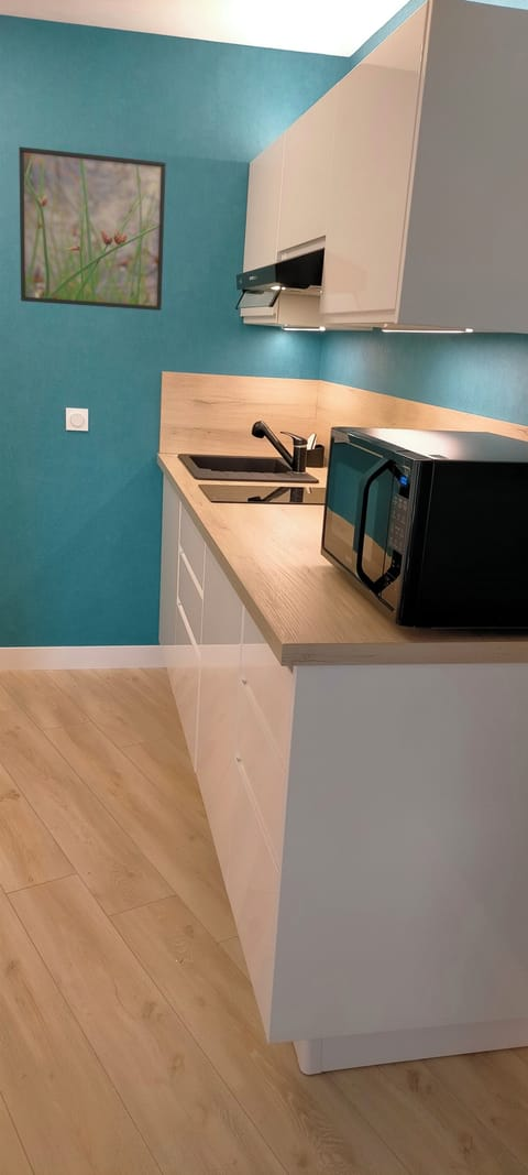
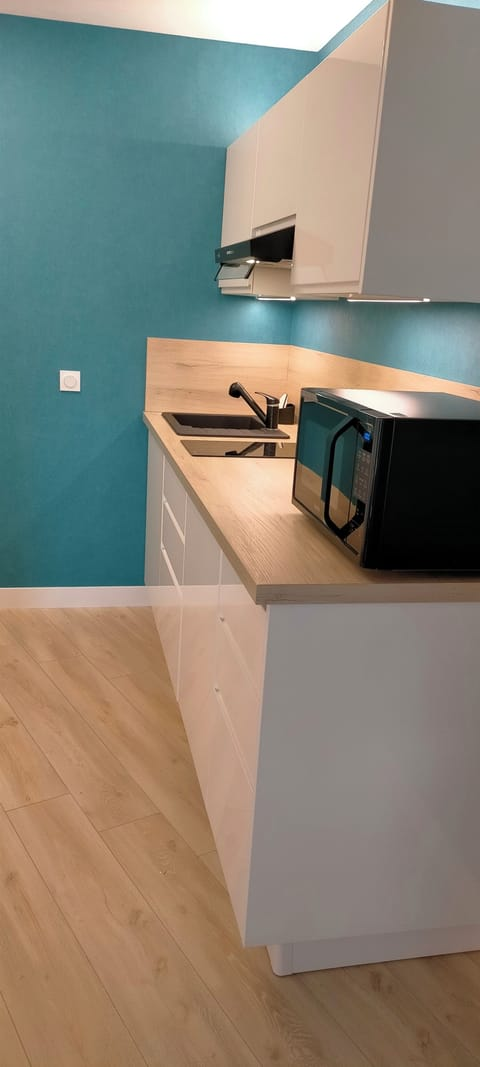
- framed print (92, 231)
